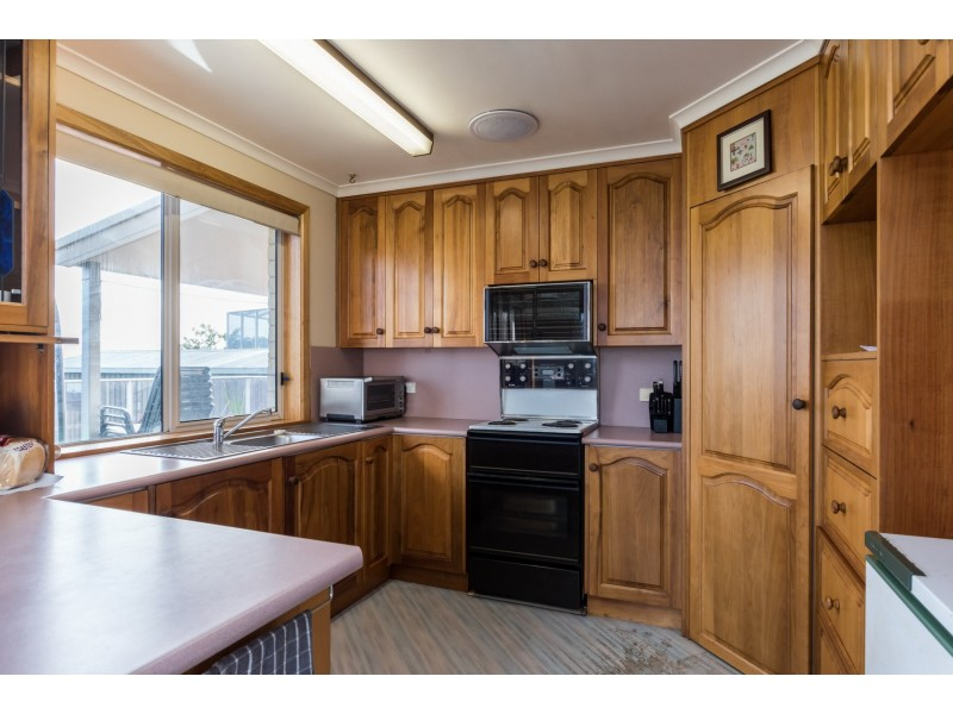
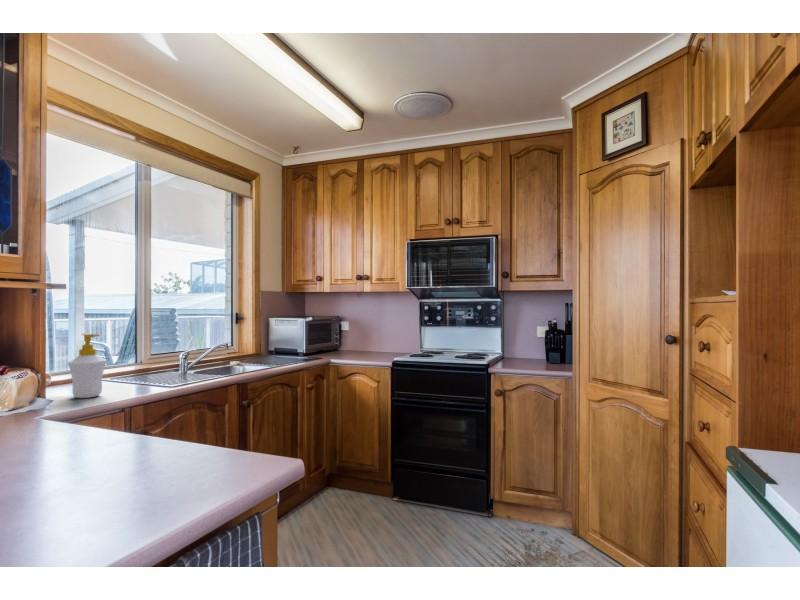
+ soap bottle (87, 365)
